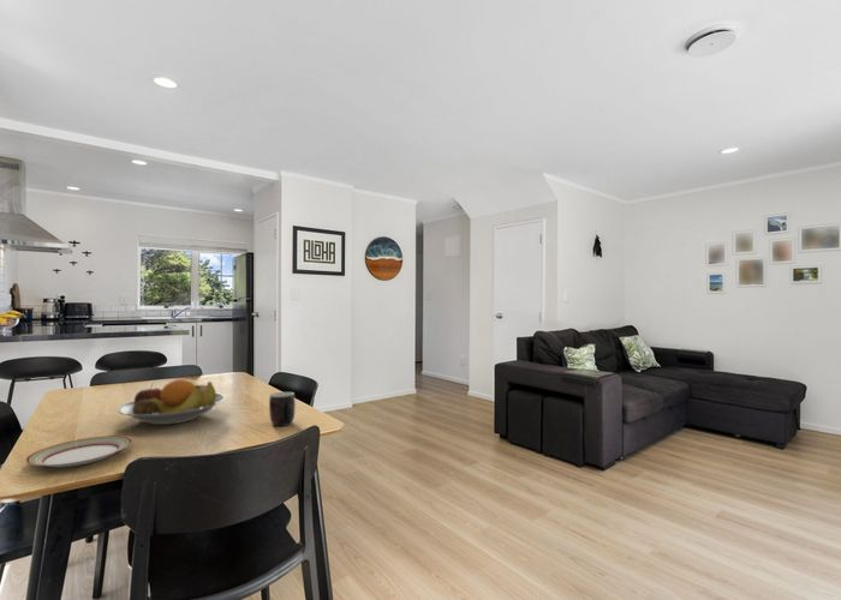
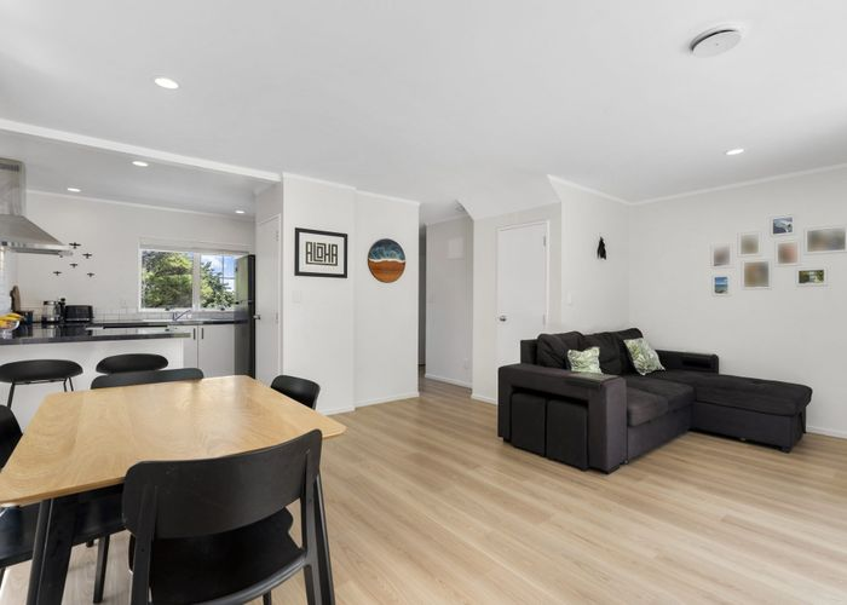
- plate (82, 452)
- mug (284, 409)
- fruit bowl (174, 397)
